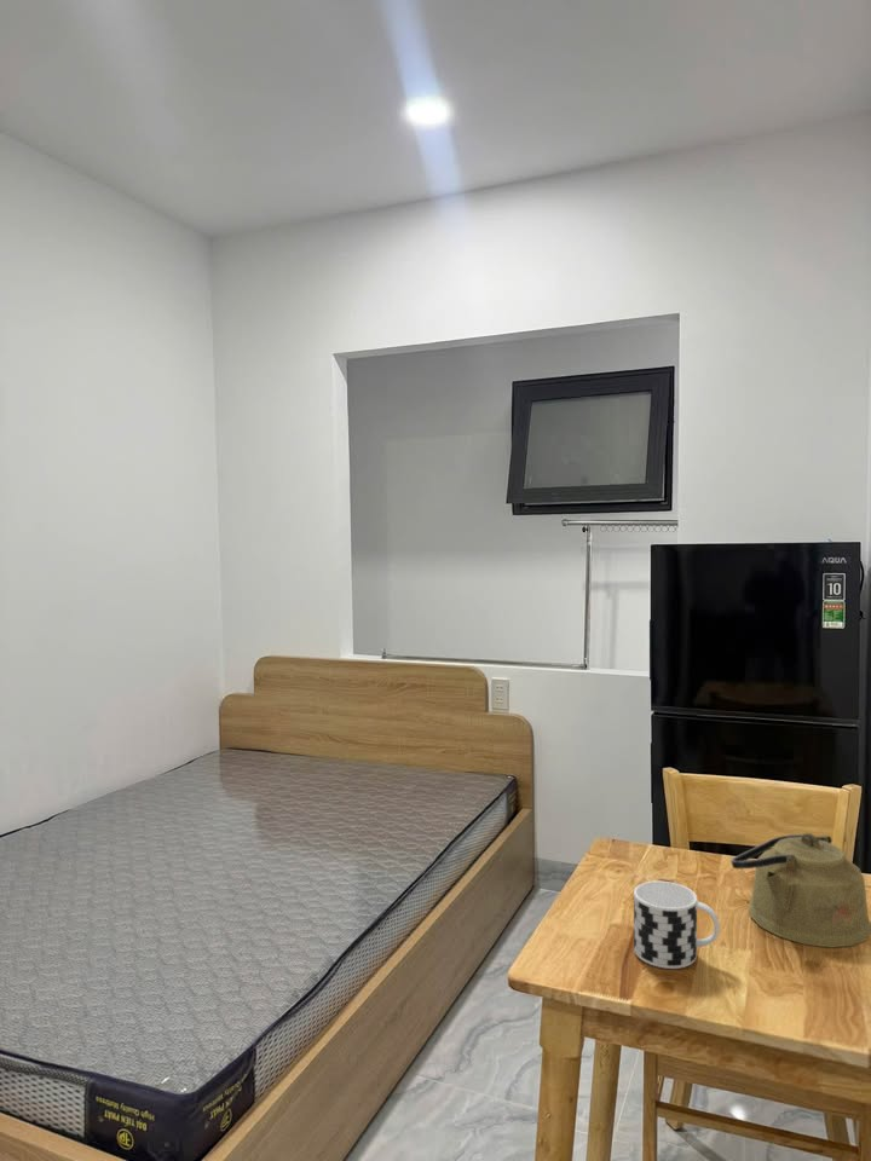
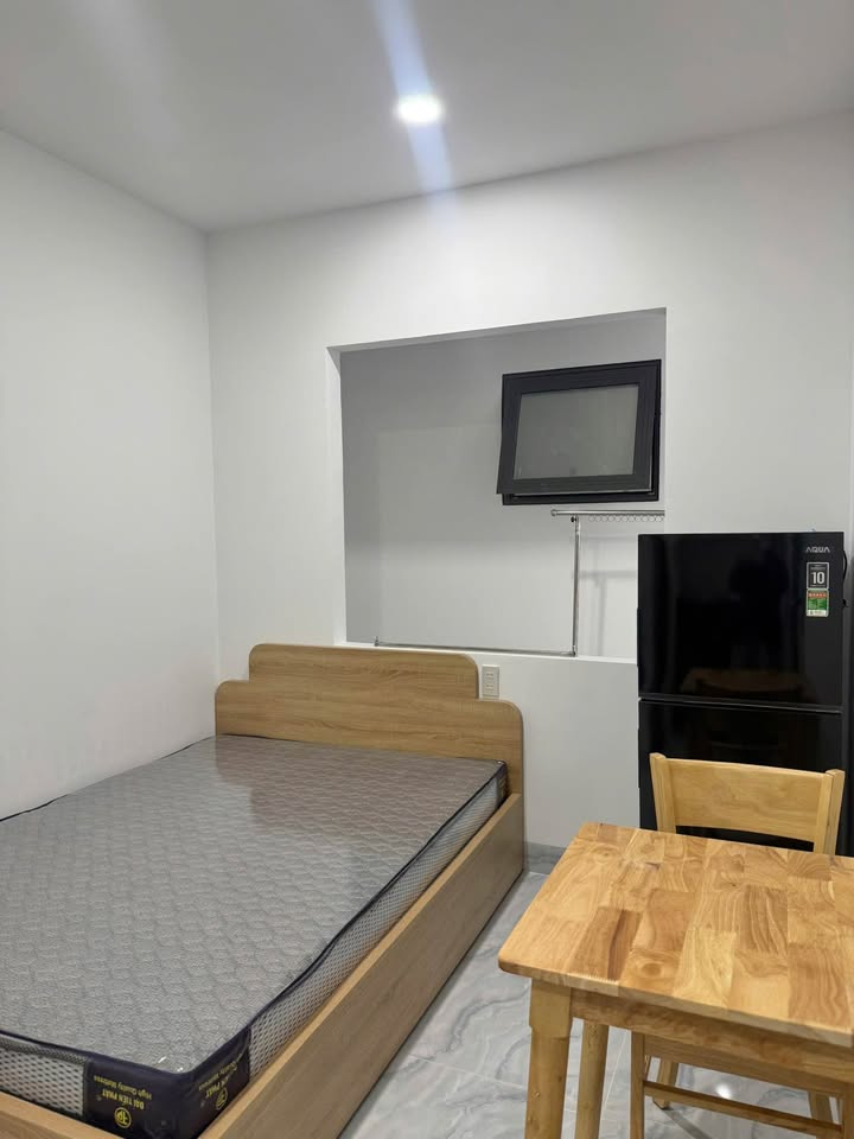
- kettle (801, 878)
- cup (675, 925)
